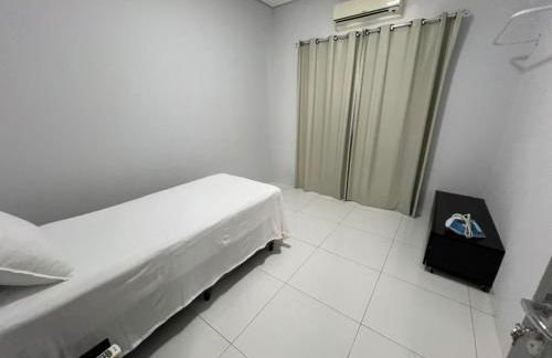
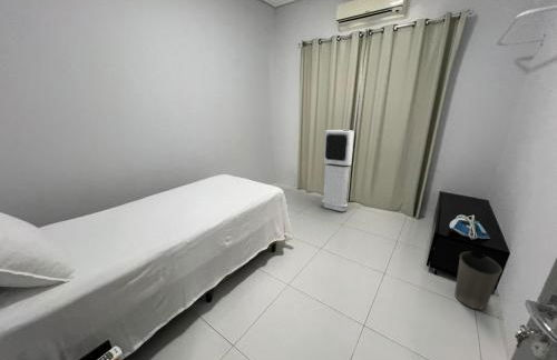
+ air purifier (340, 169)
+ waste basket (475, 281)
